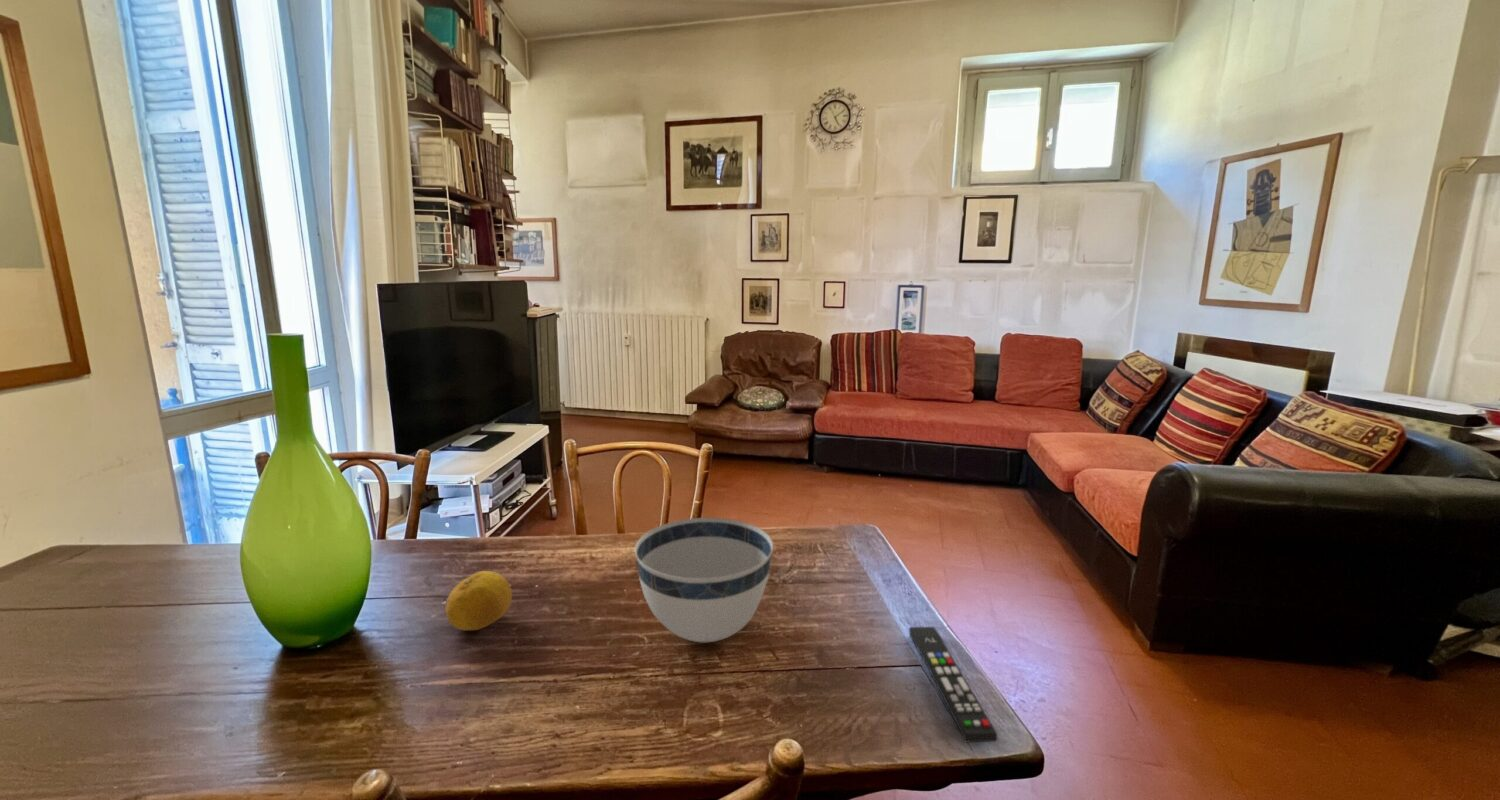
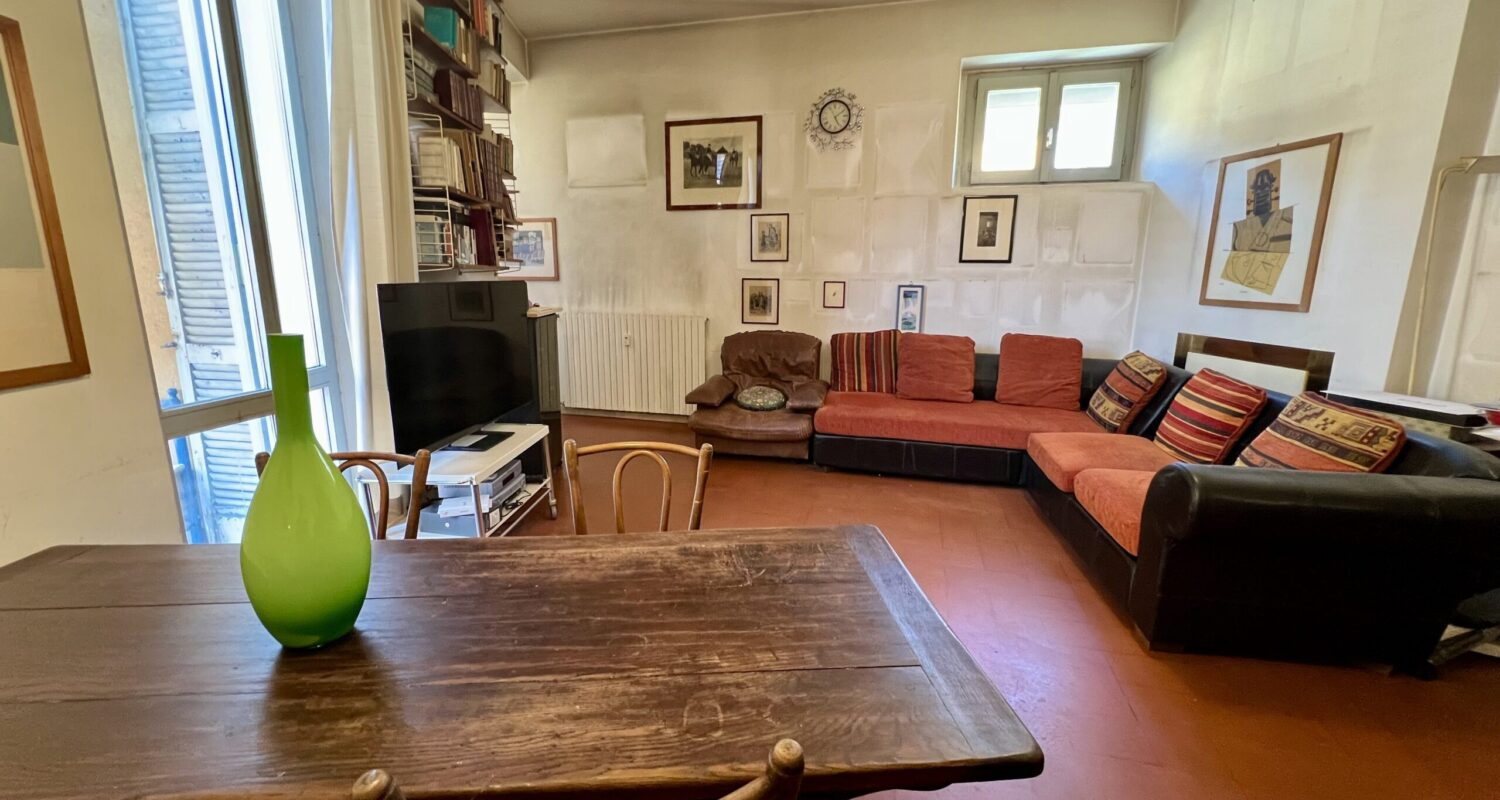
- remote control (947, 676)
- fruit (479, 599)
- bowl (705, 588)
